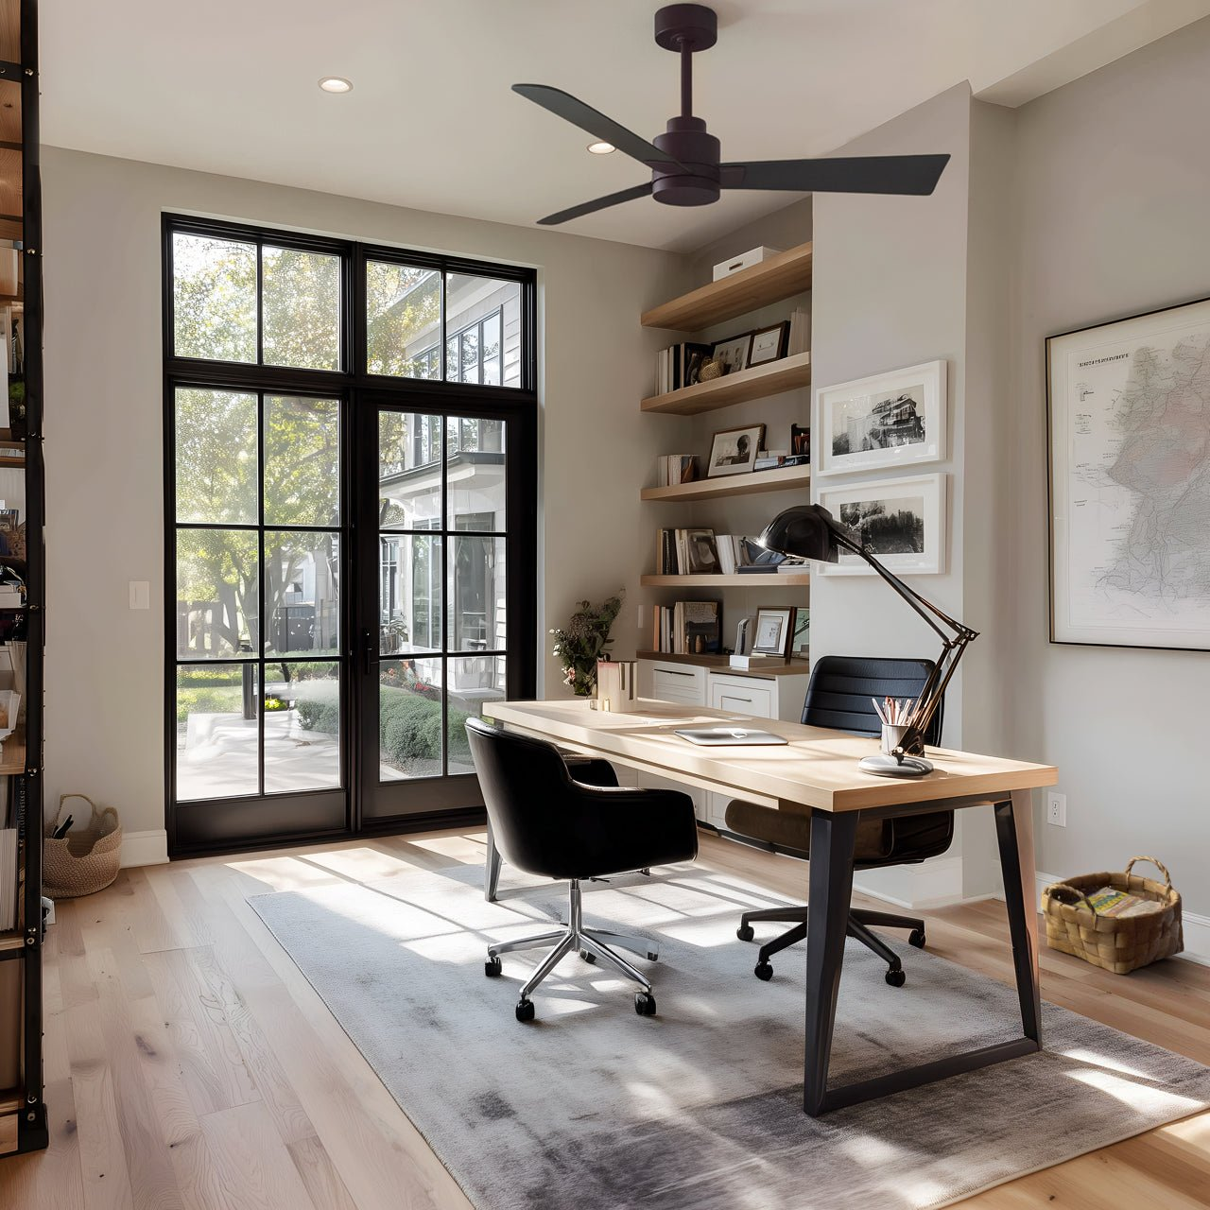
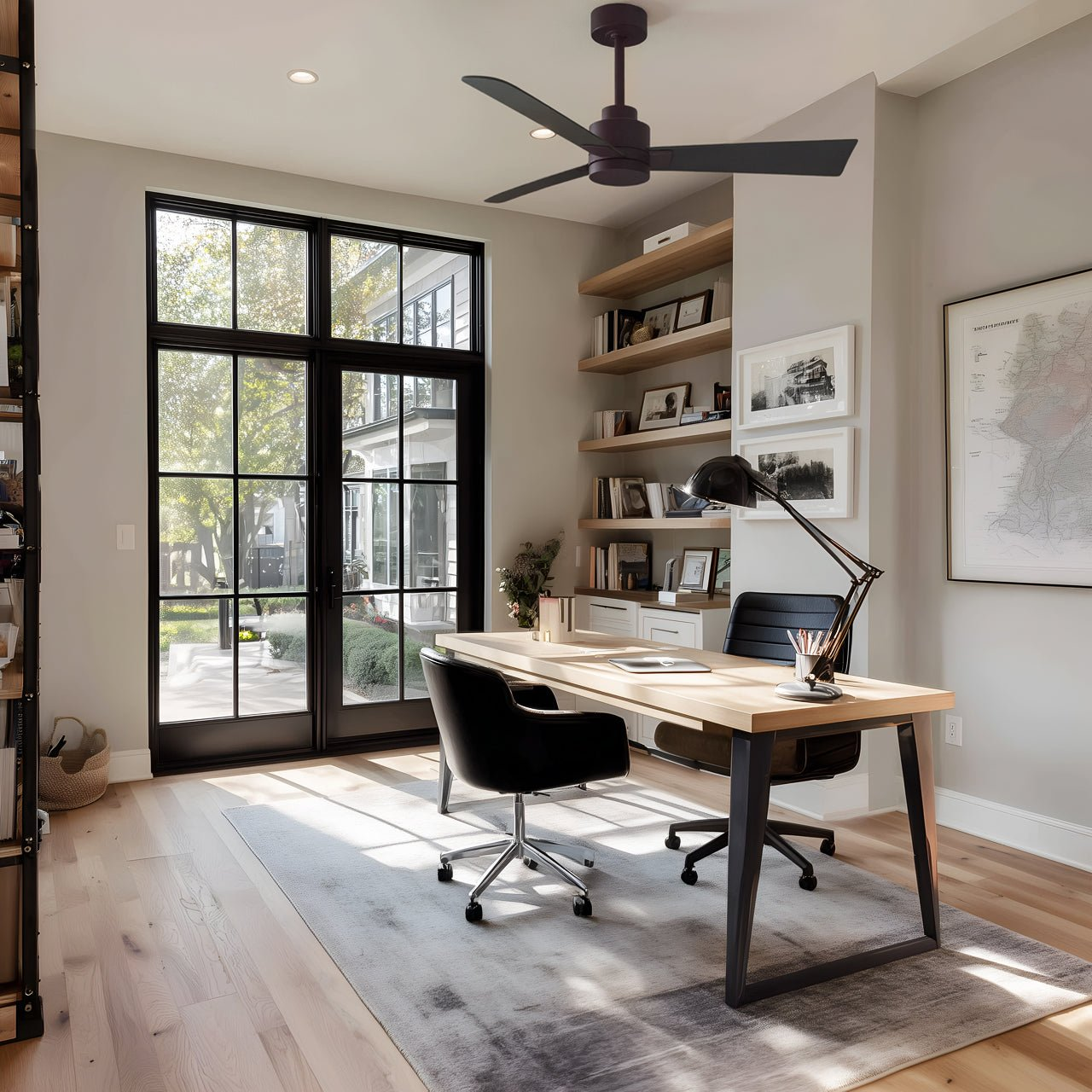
- woven basket (1111, 909)
